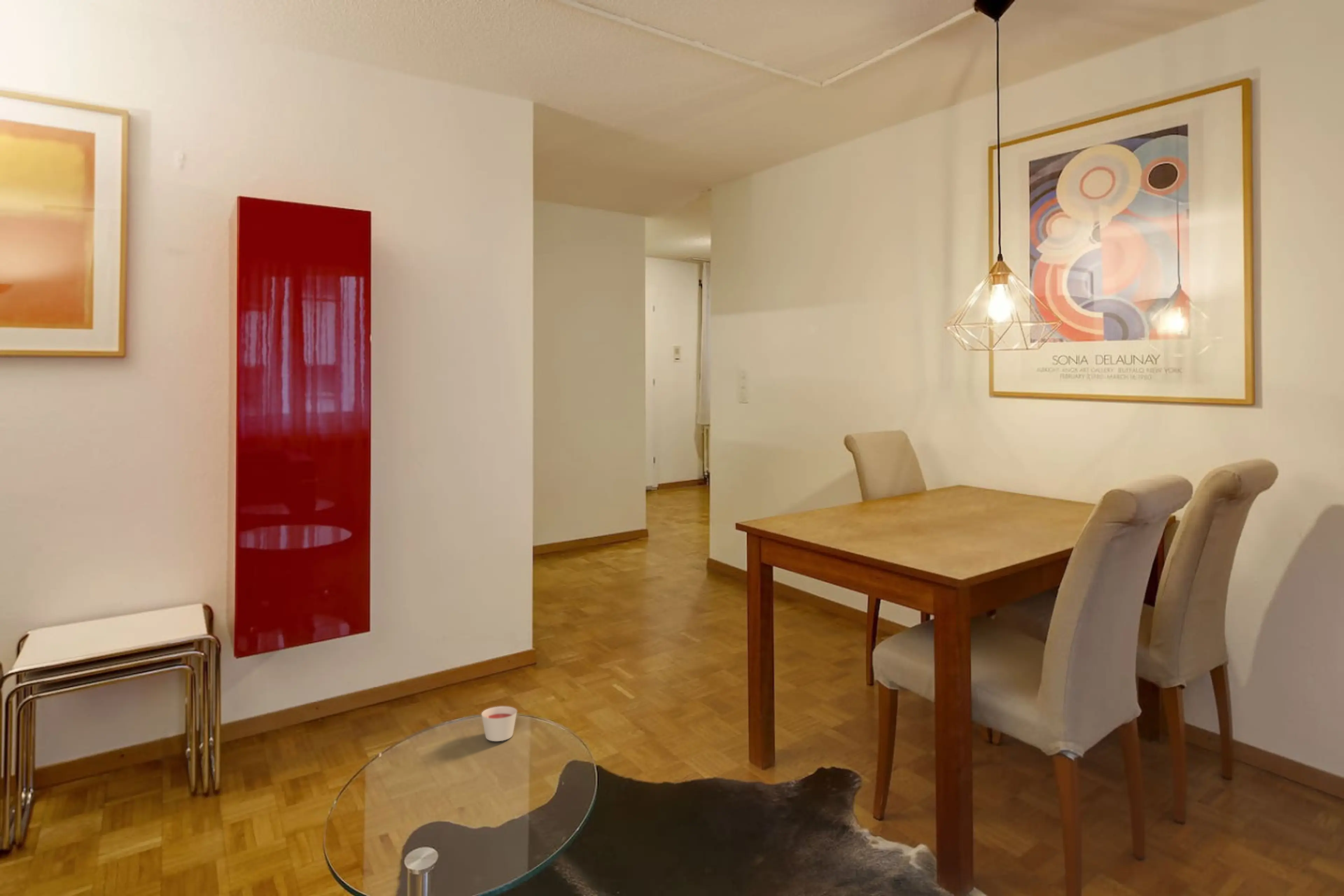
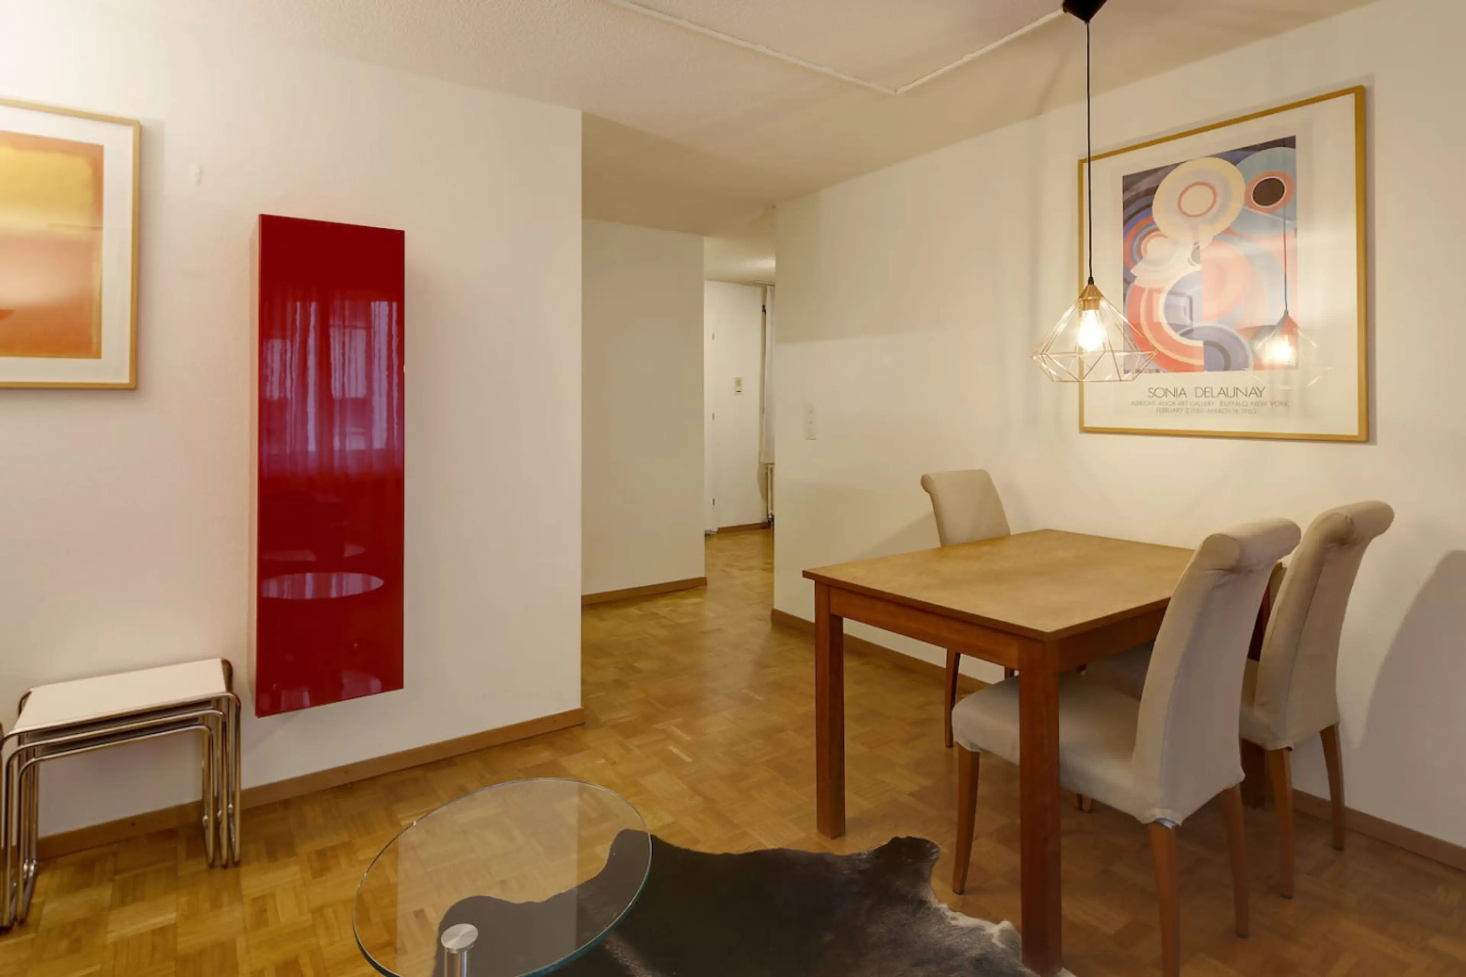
- candle (499, 724)
